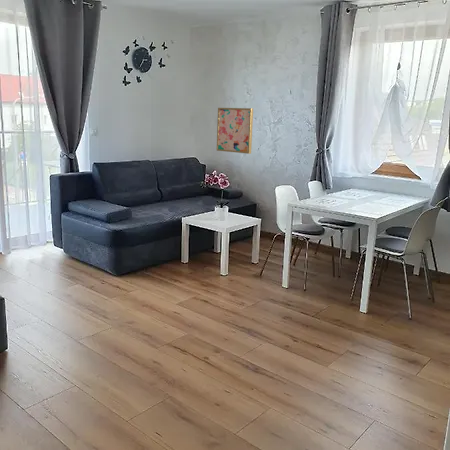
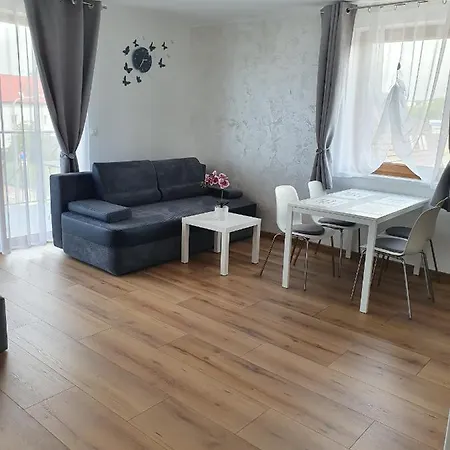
- wall art (234, 130)
